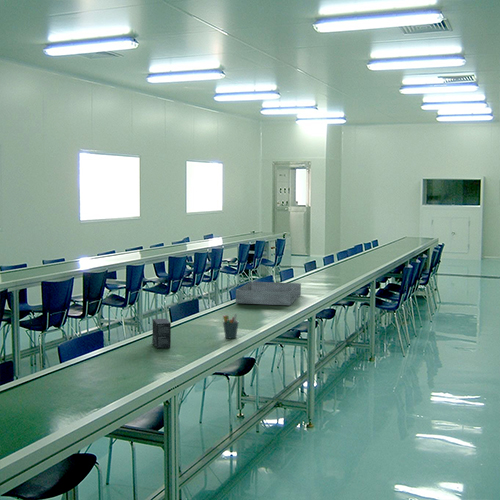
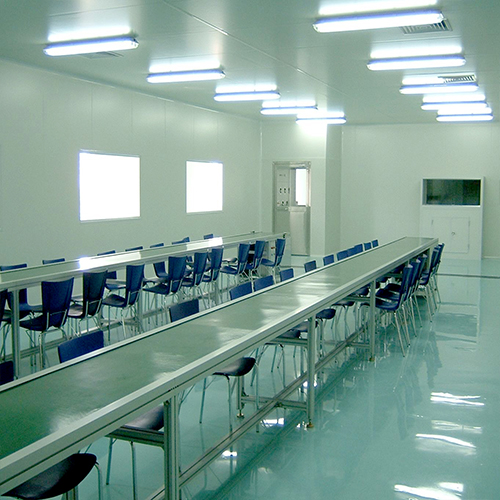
- small box (161, 333)
- pen holder (230, 325)
- storage tray (269, 292)
